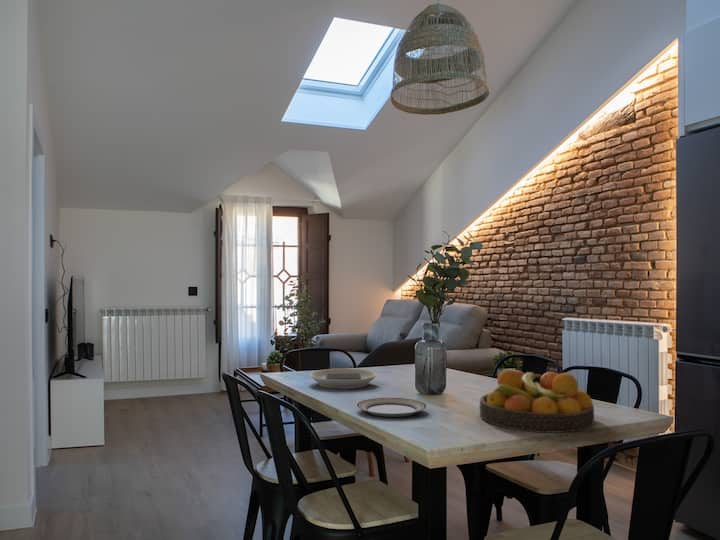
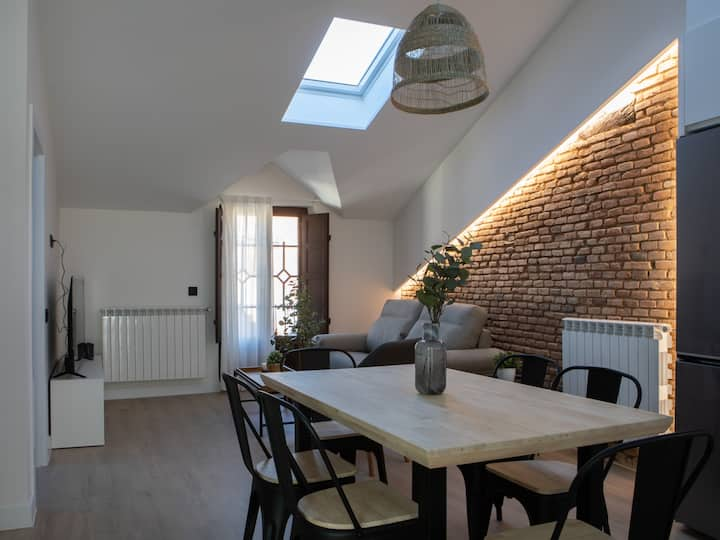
- plate (343, 378)
- fruit bowl (535, 394)
- plate (391, 408)
